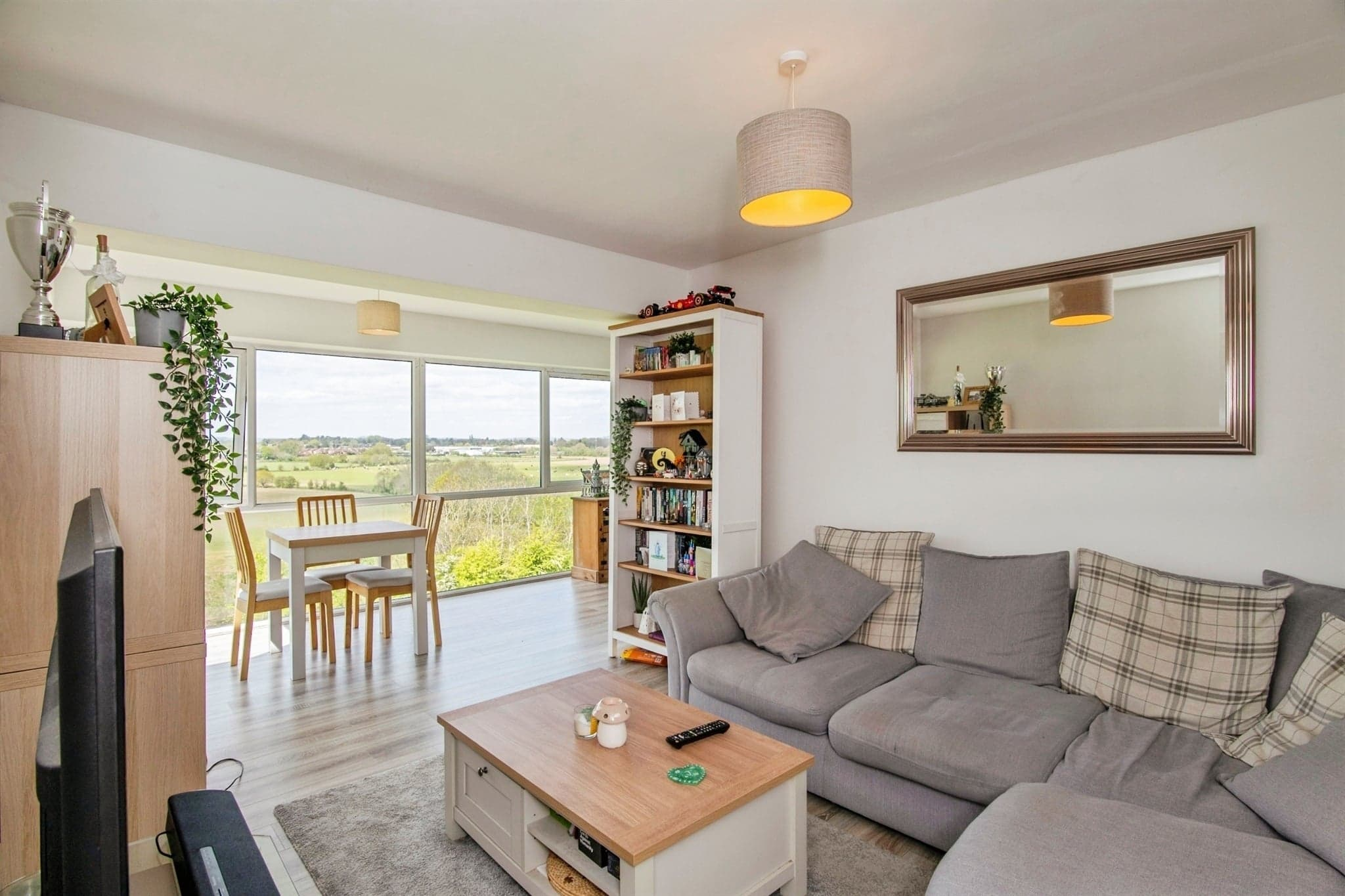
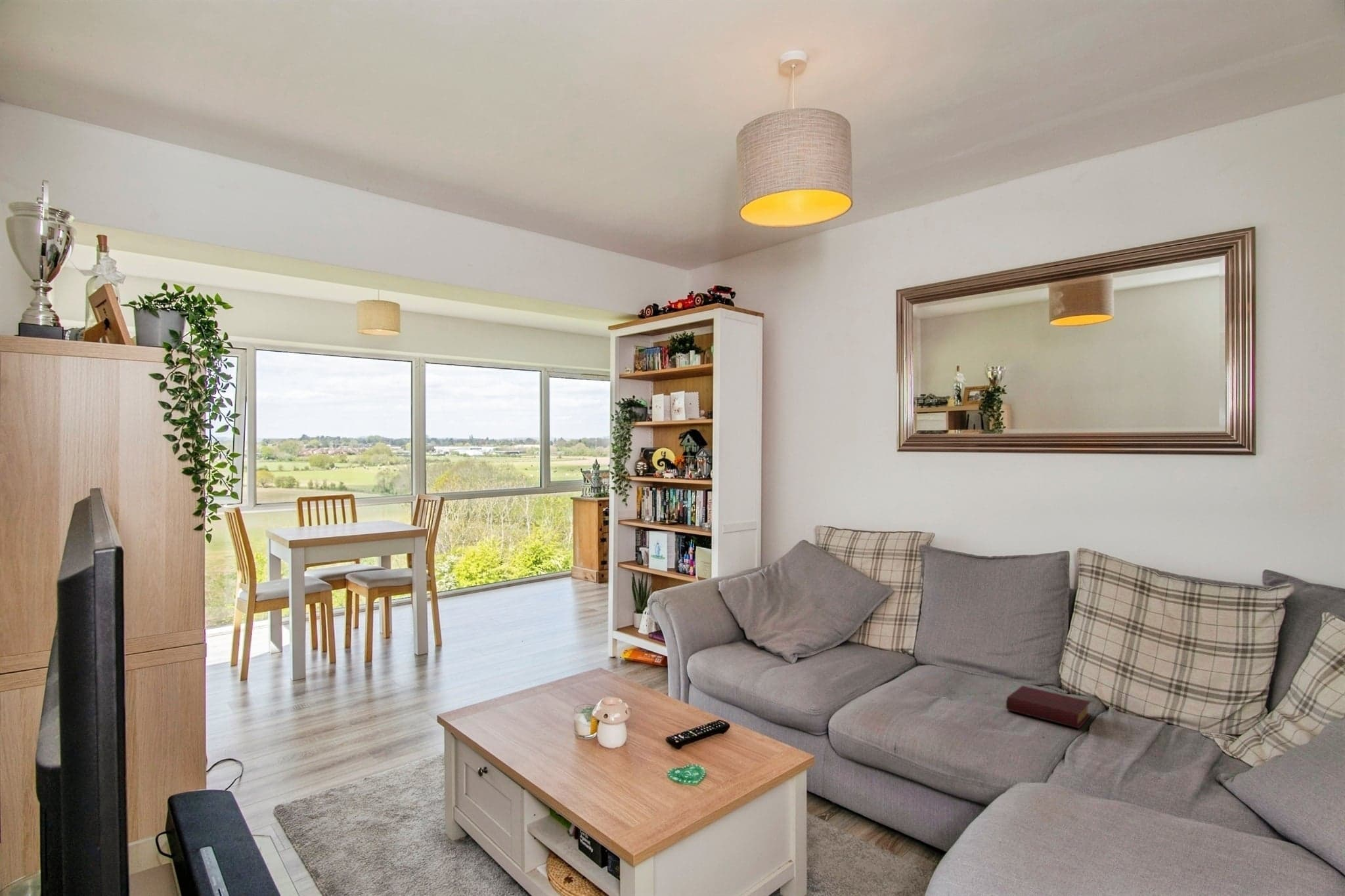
+ book (1048, 706)
